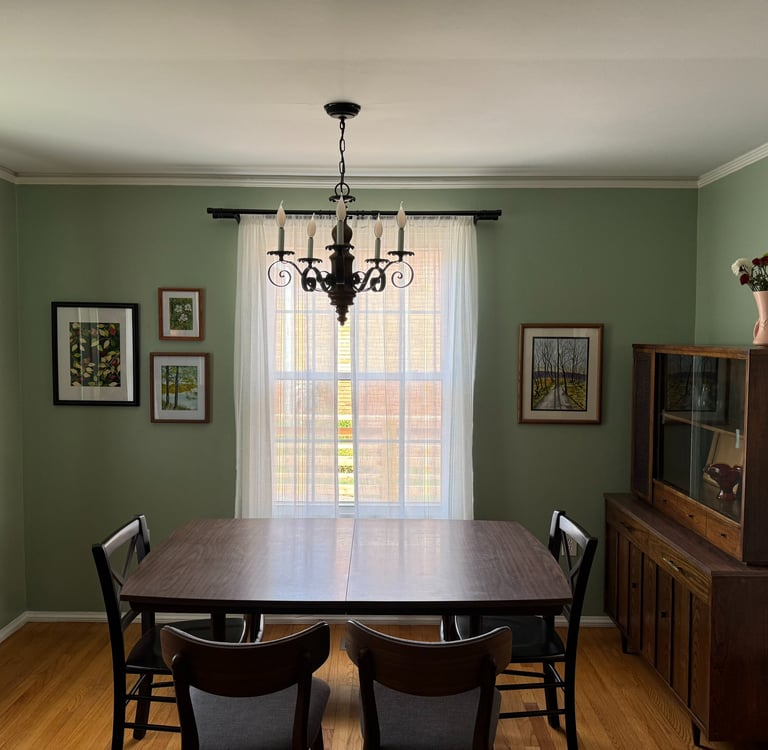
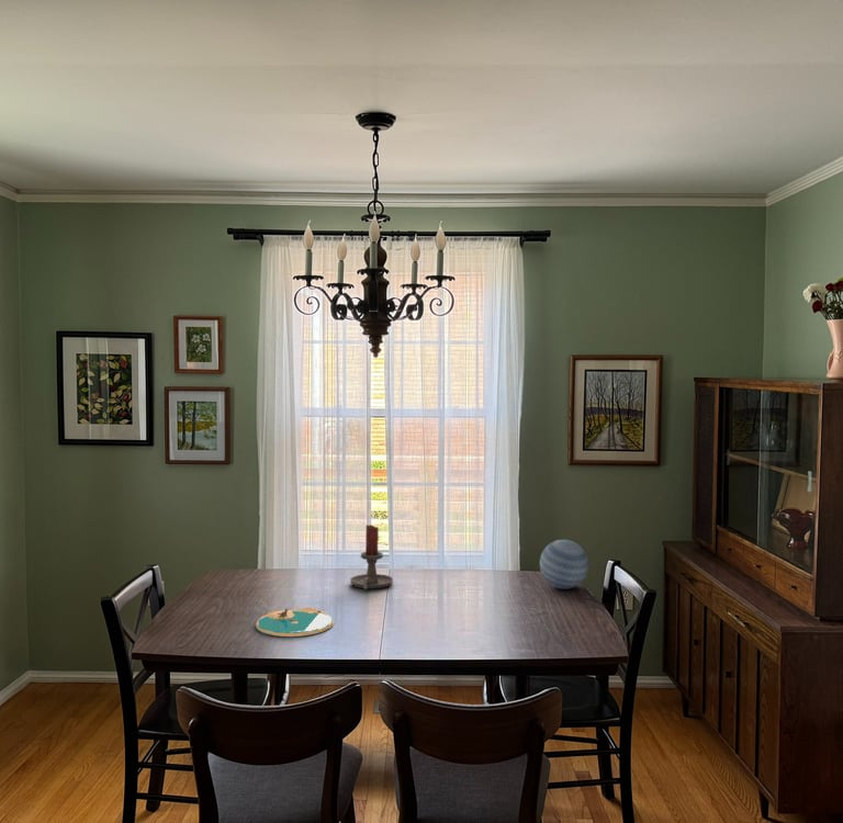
+ candle holder (370, 555)
+ decorative ball (563, 564)
+ plate (294, 617)
